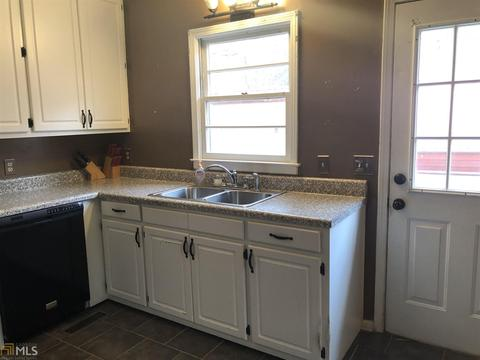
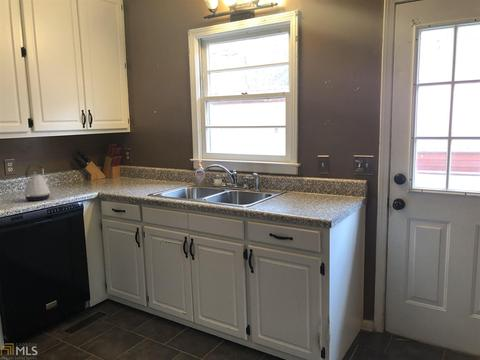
+ kettle (36, 181)
